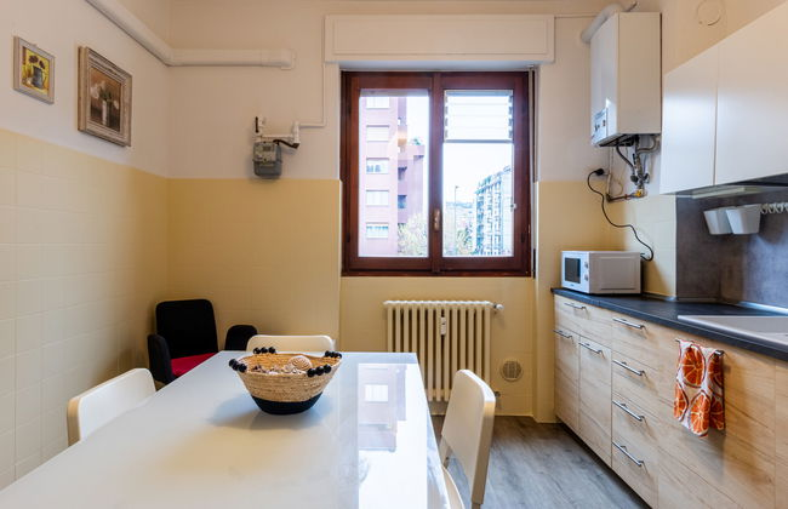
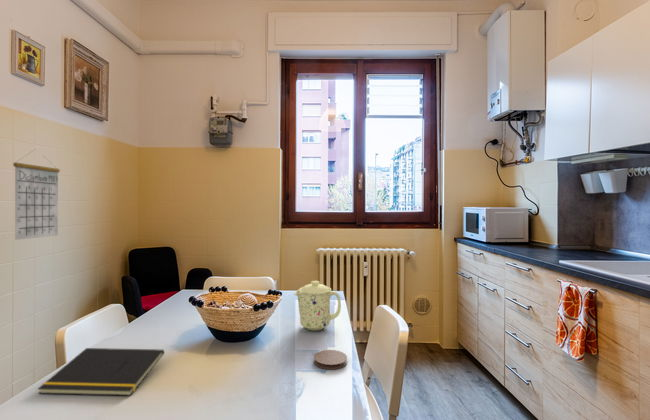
+ coaster (330, 359)
+ calendar (38, 193)
+ notepad (106, 369)
+ mug (317, 304)
